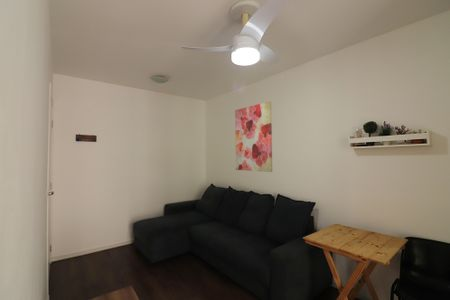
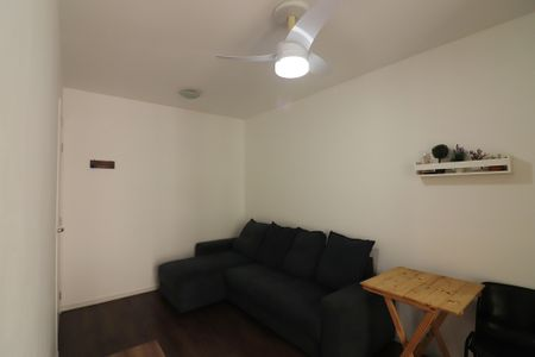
- wall art (252, 138)
